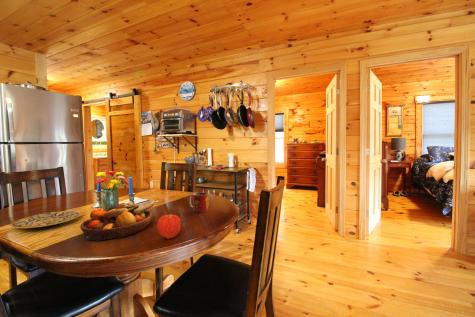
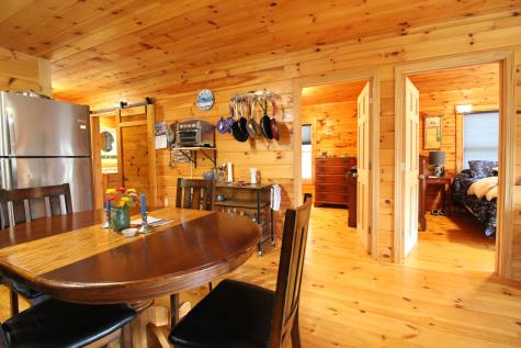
- plate (48, 221)
- fruit bowl (118, 215)
- mug (198, 201)
- apple (169, 225)
